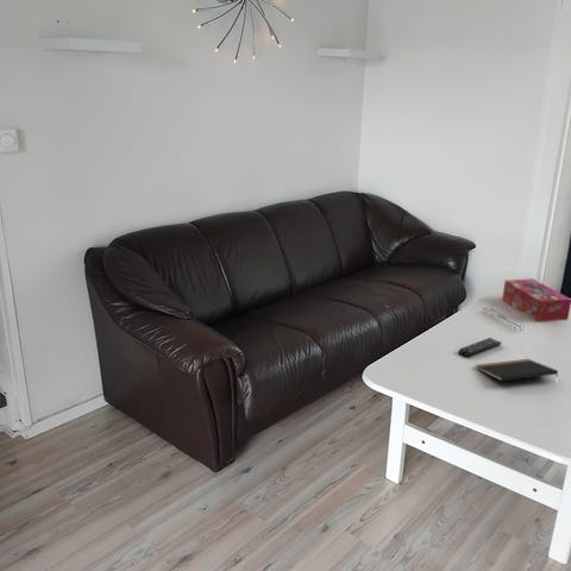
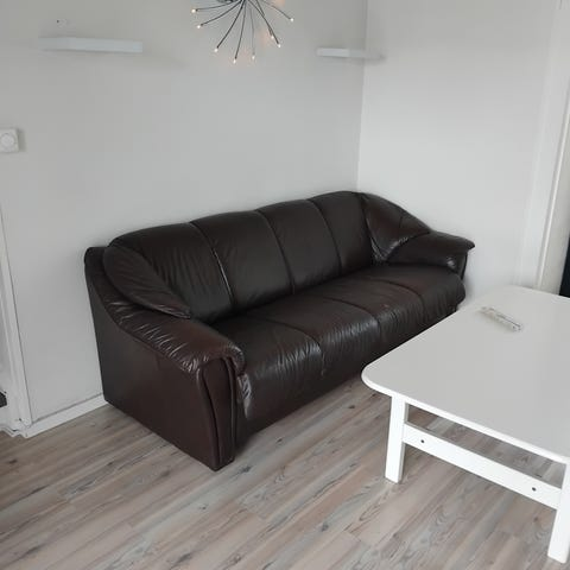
- remote control (479, 347)
- tissue box (534, 299)
- notepad (515, 369)
